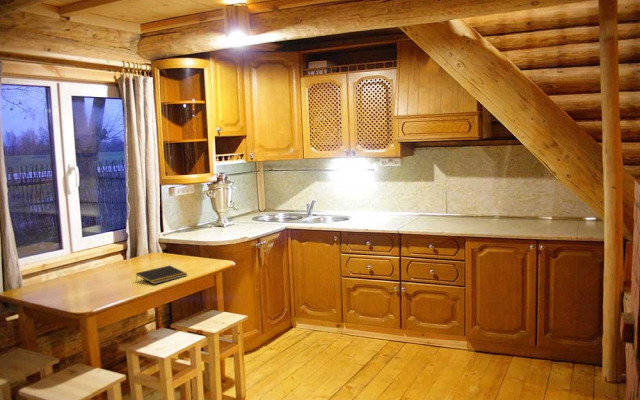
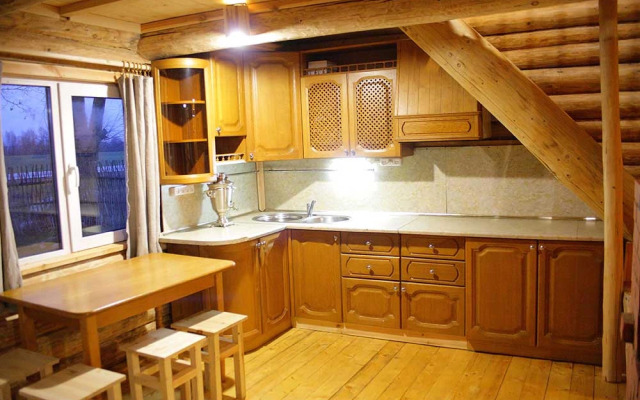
- notepad (162, 274)
